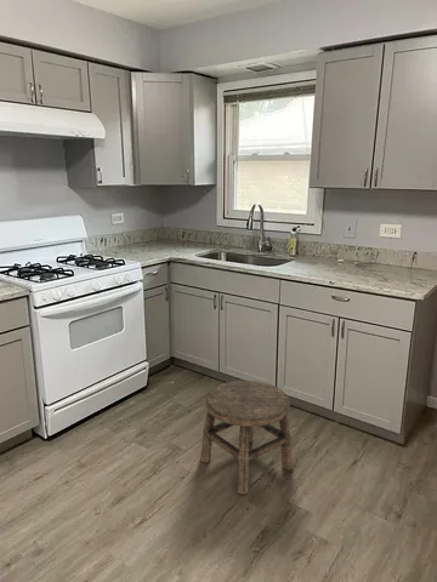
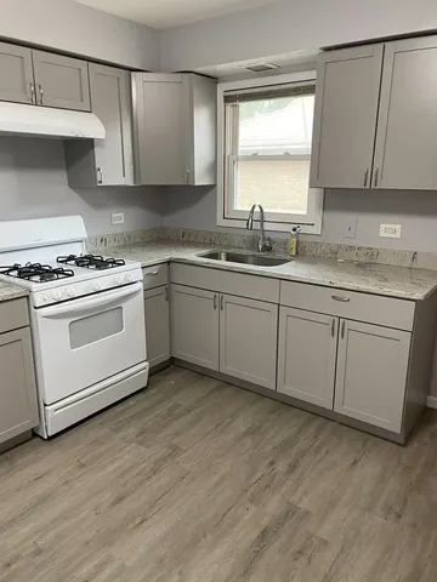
- stool (246, 430)
